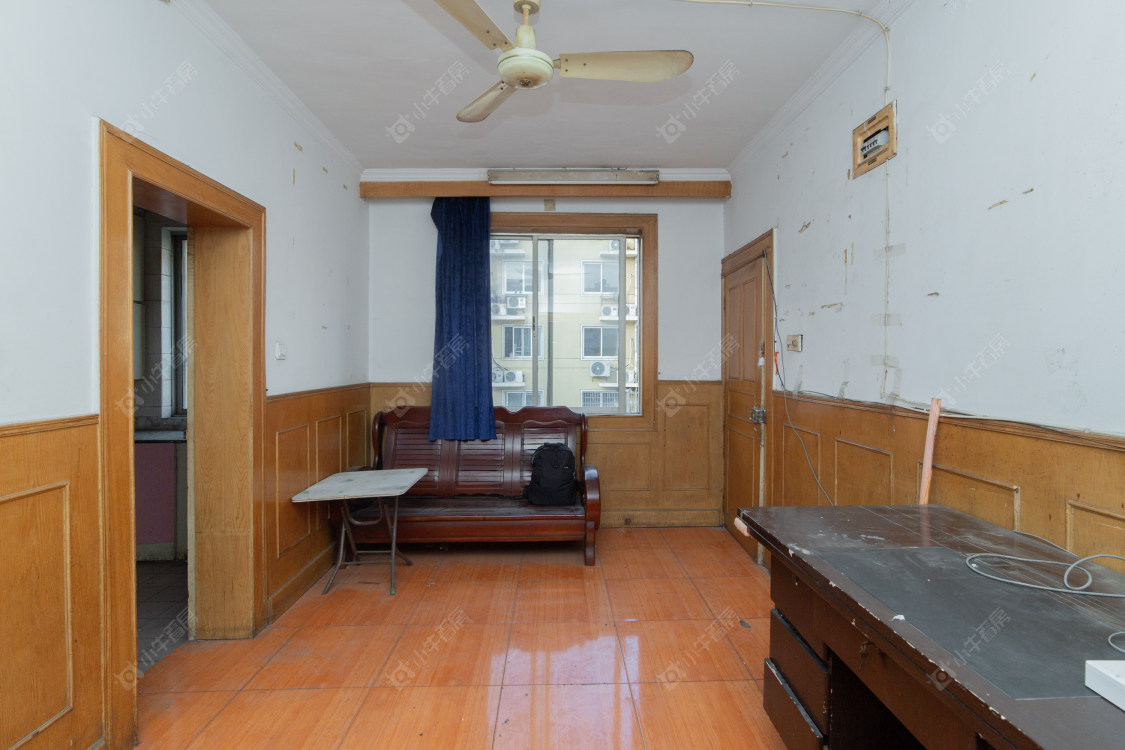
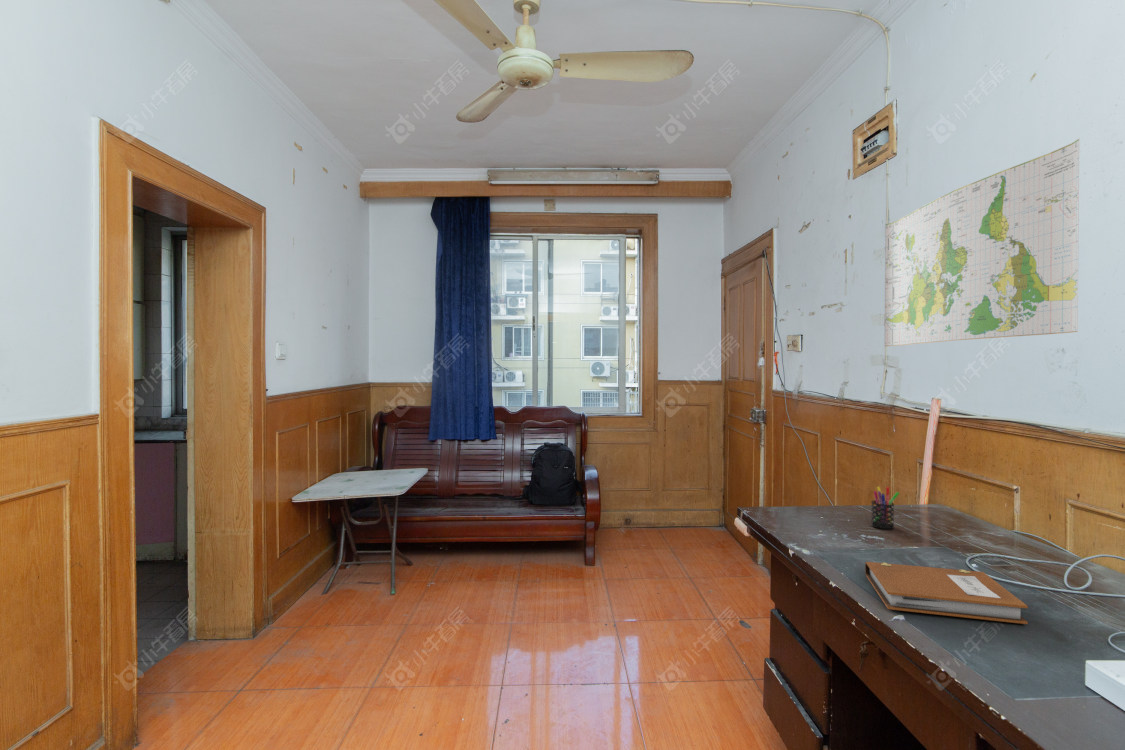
+ pen holder (885, 506)
+ map (957, 265)
+ notebook (940, 588)
